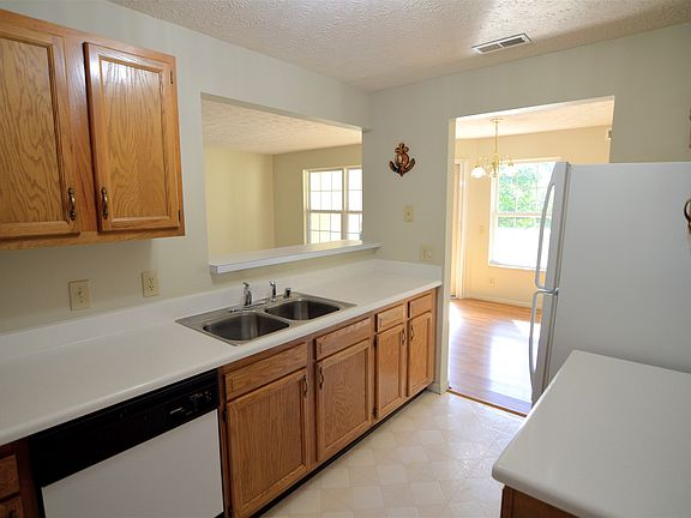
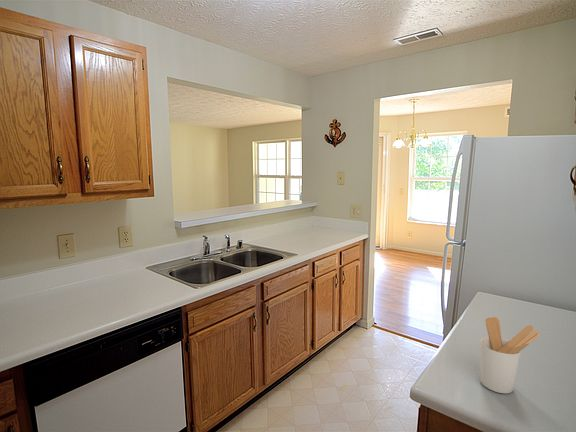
+ utensil holder (508, 355)
